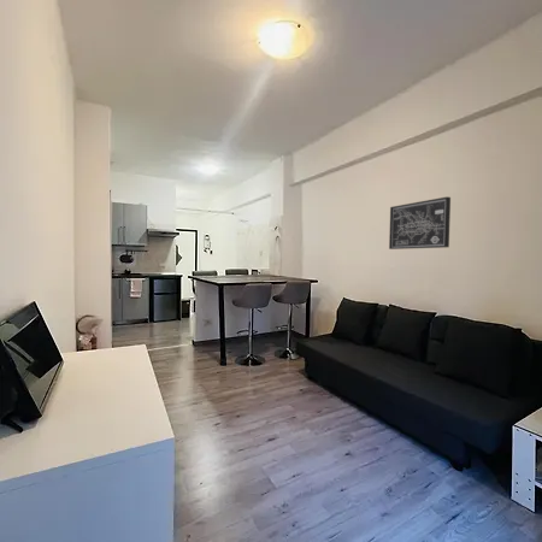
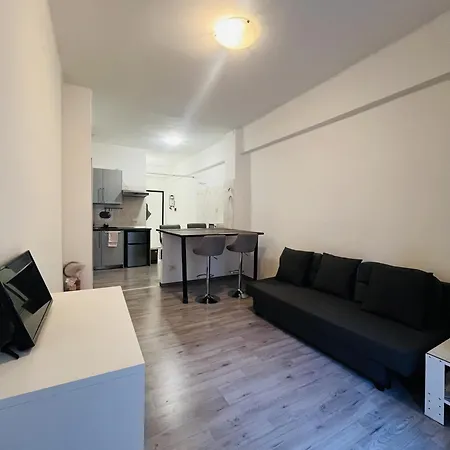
- wall art (417, 225)
